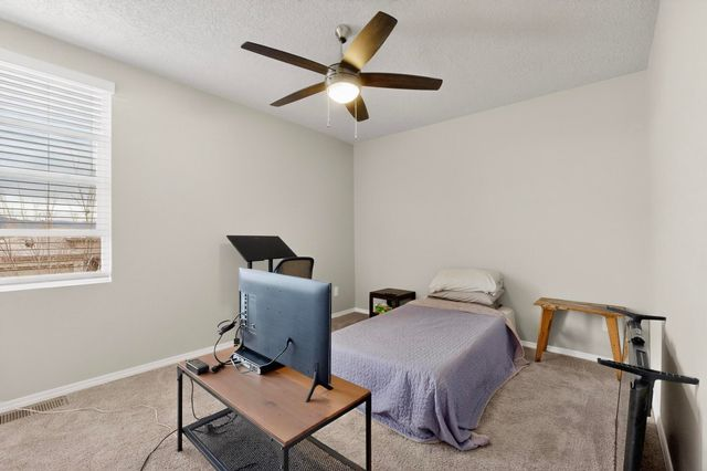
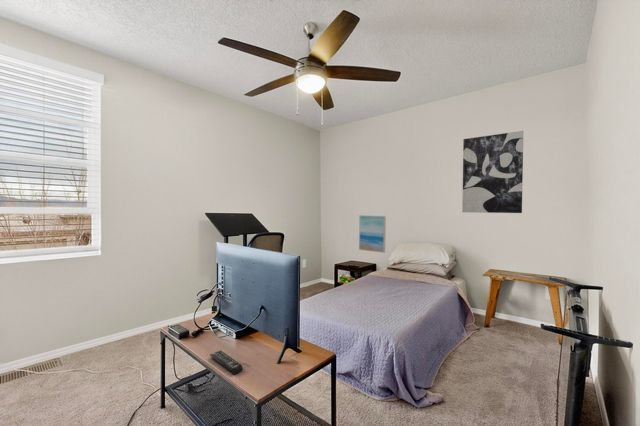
+ wall art (491, 174)
+ wall art (371, 233)
+ remote control (225, 361)
